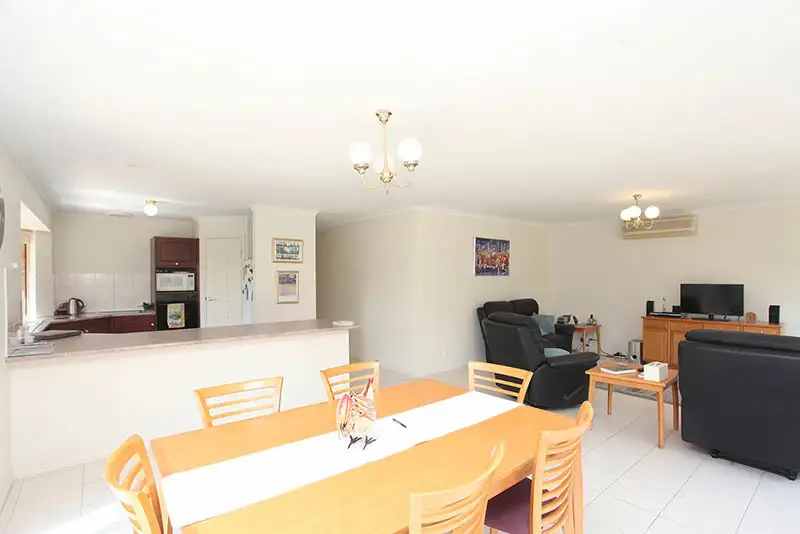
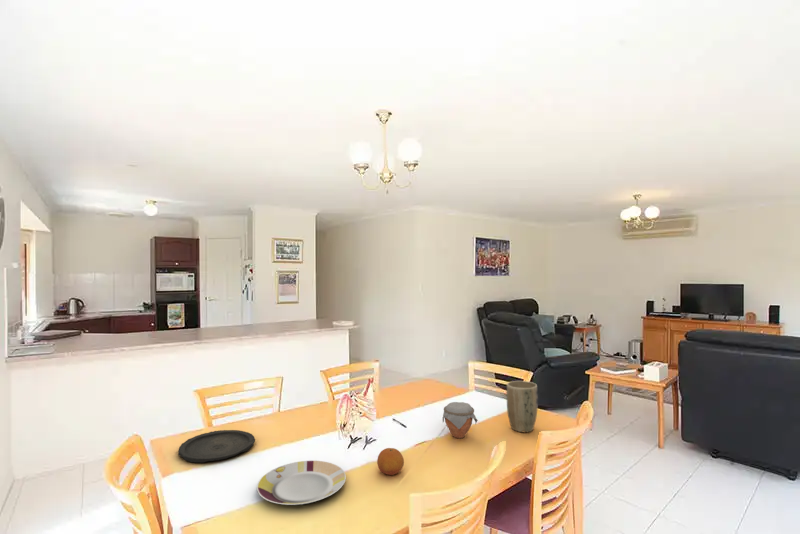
+ jar (458, 420)
+ plate (217, 445)
+ fruit (390, 461)
+ plant pot (522, 406)
+ plate (302, 483)
